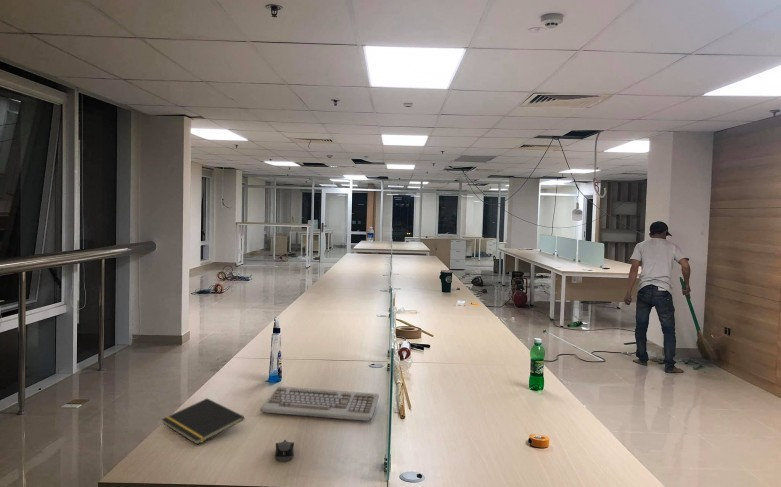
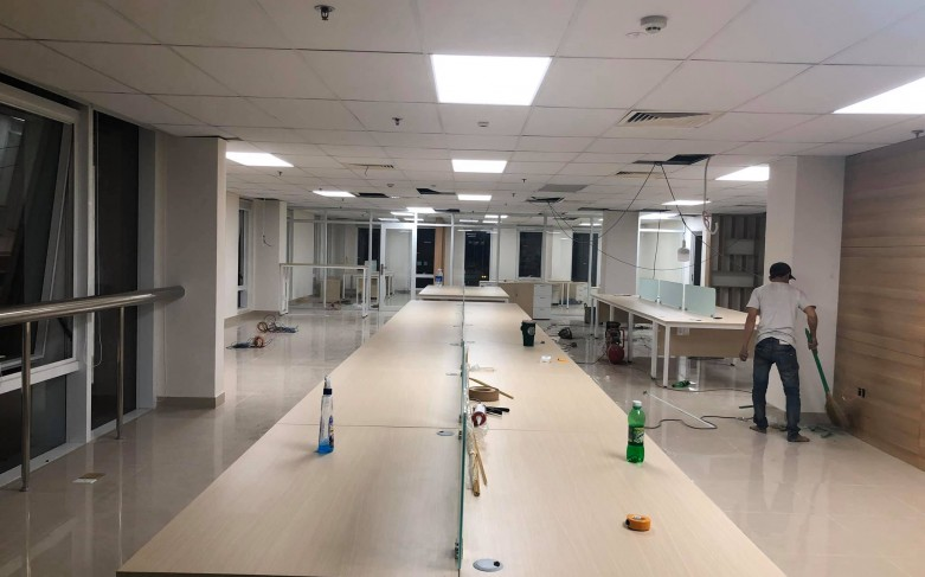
- computer mouse (284, 447)
- keyboard (321, 402)
- notepad (202, 419)
